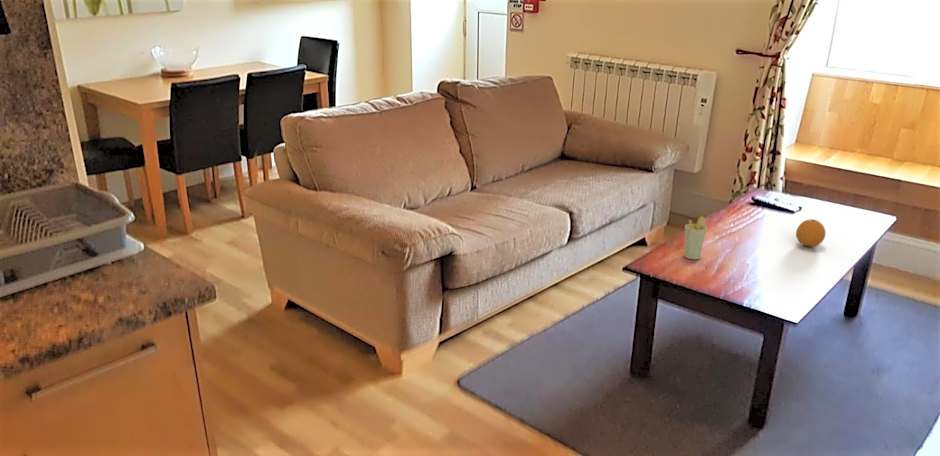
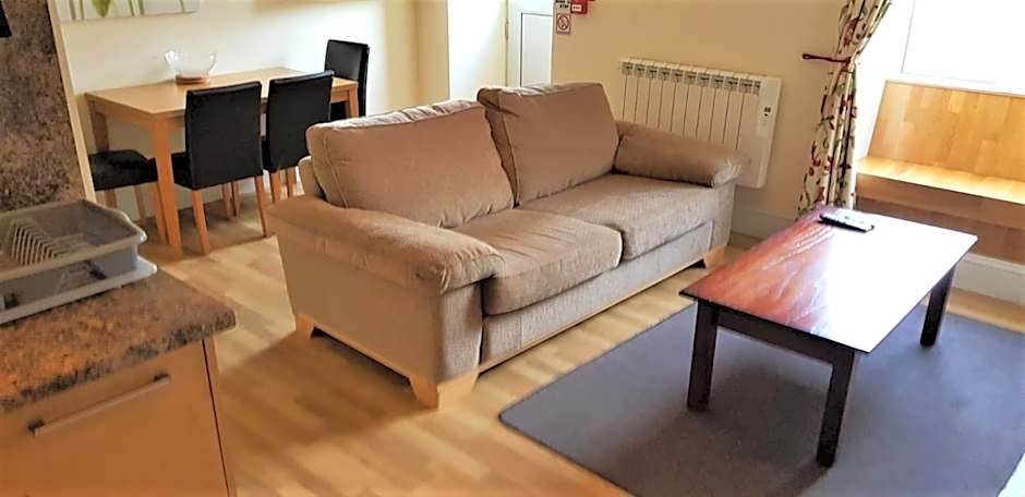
- fruit (810, 232)
- cup (695, 236)
